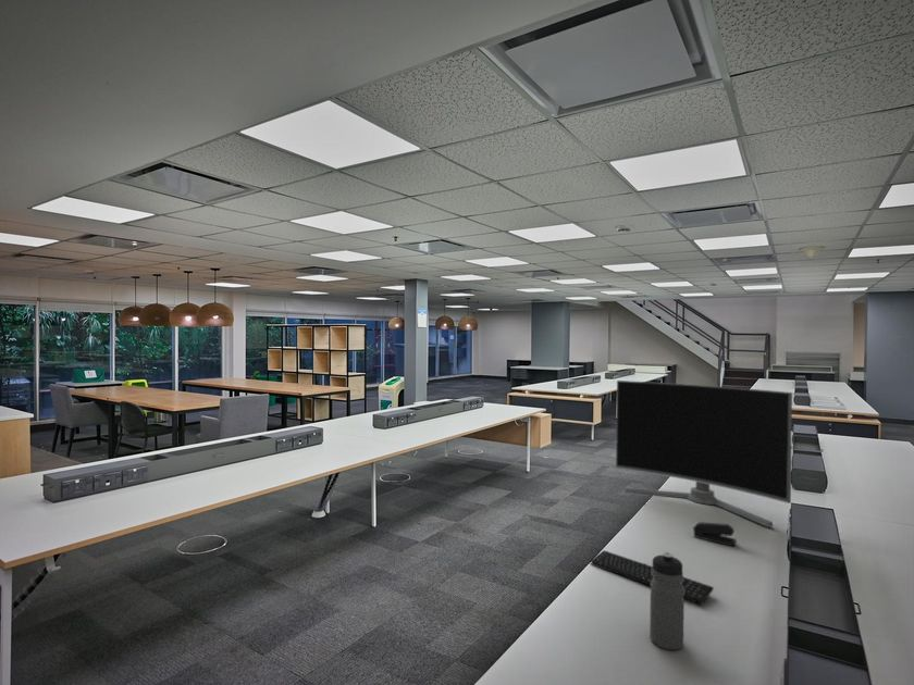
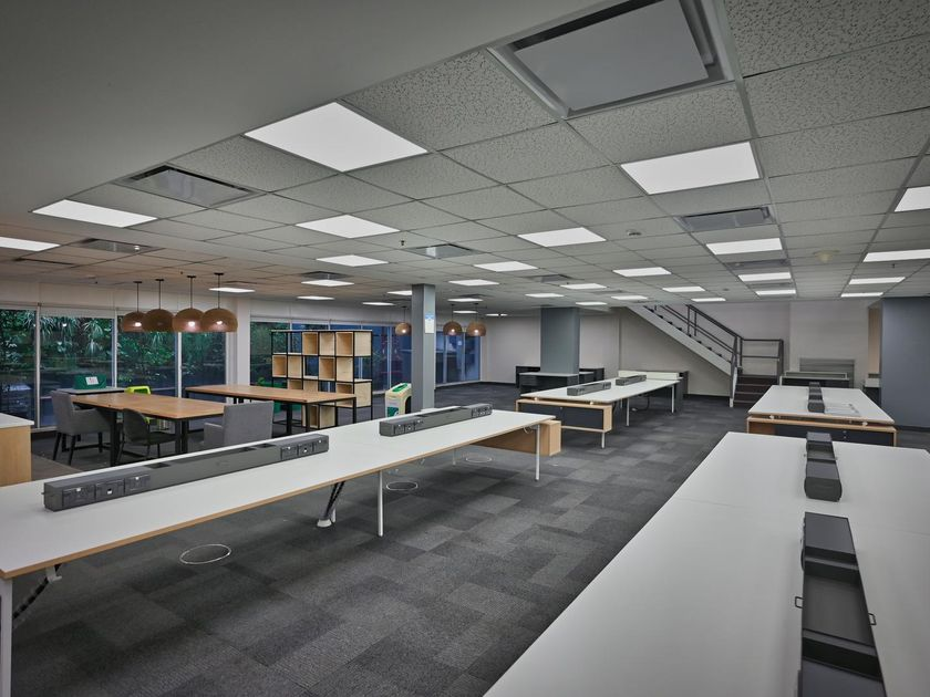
- stapler (714, 531)
- keyboard (647, 574)
- water bottle (666, 597)
- computer monitor (697, 444)
